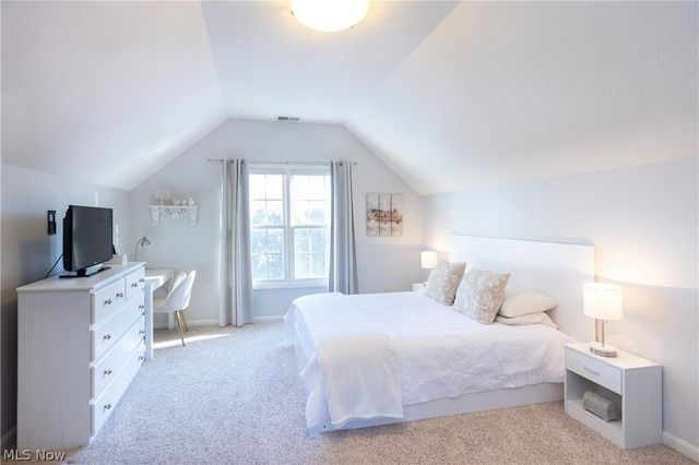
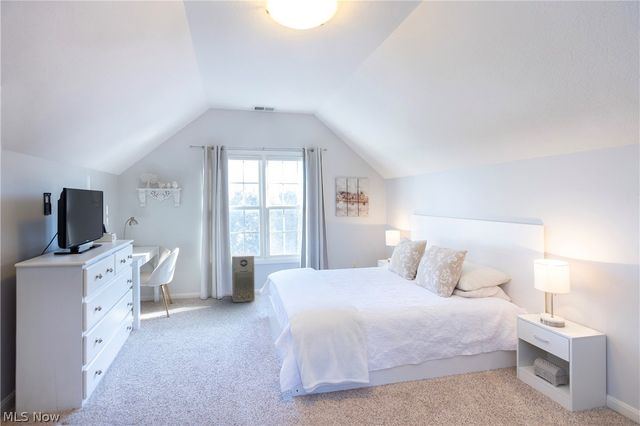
+ air purifier (243, 276)
